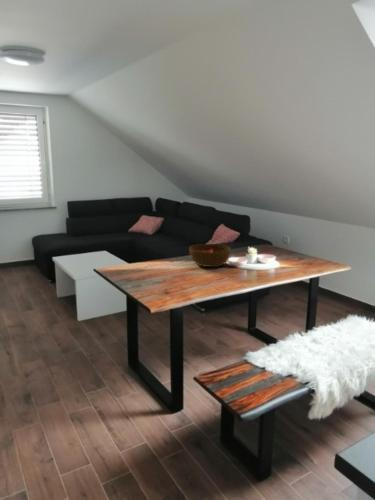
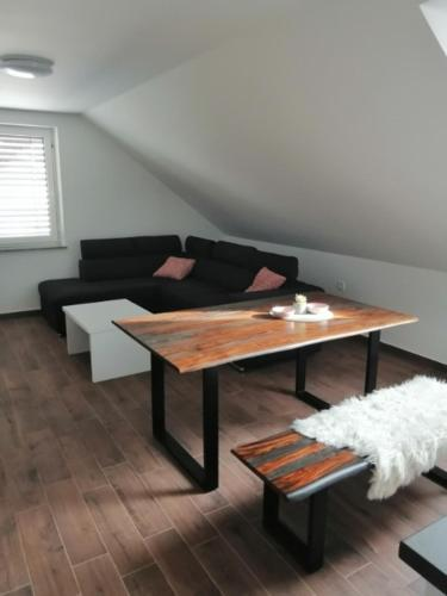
- bowl (209, 256)
